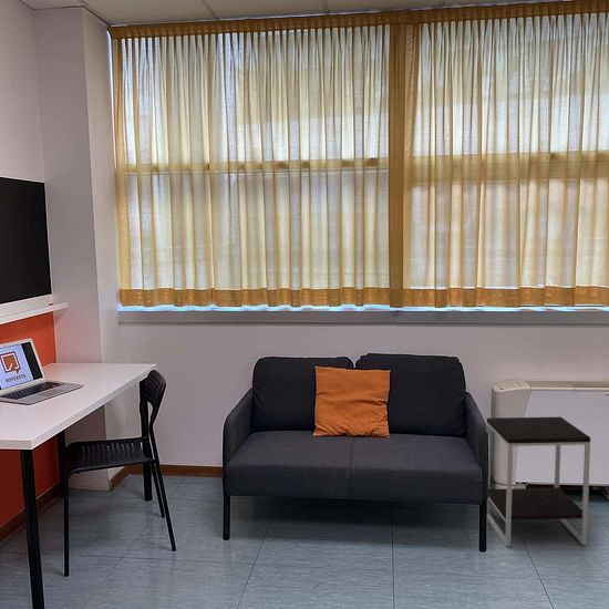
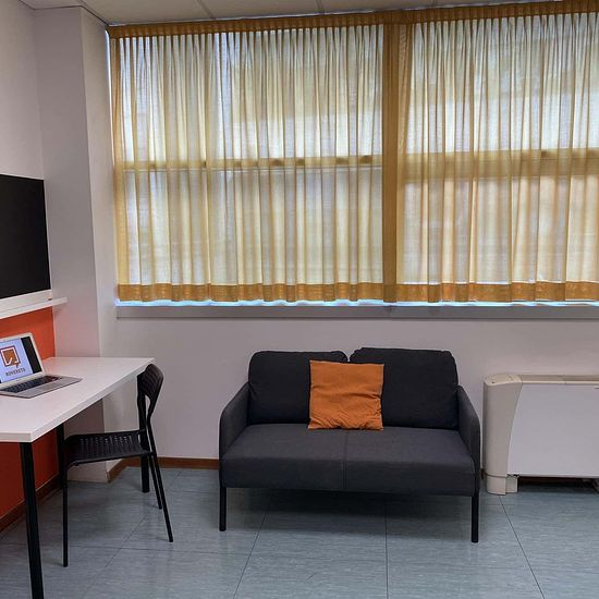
- side table (534, 488)
